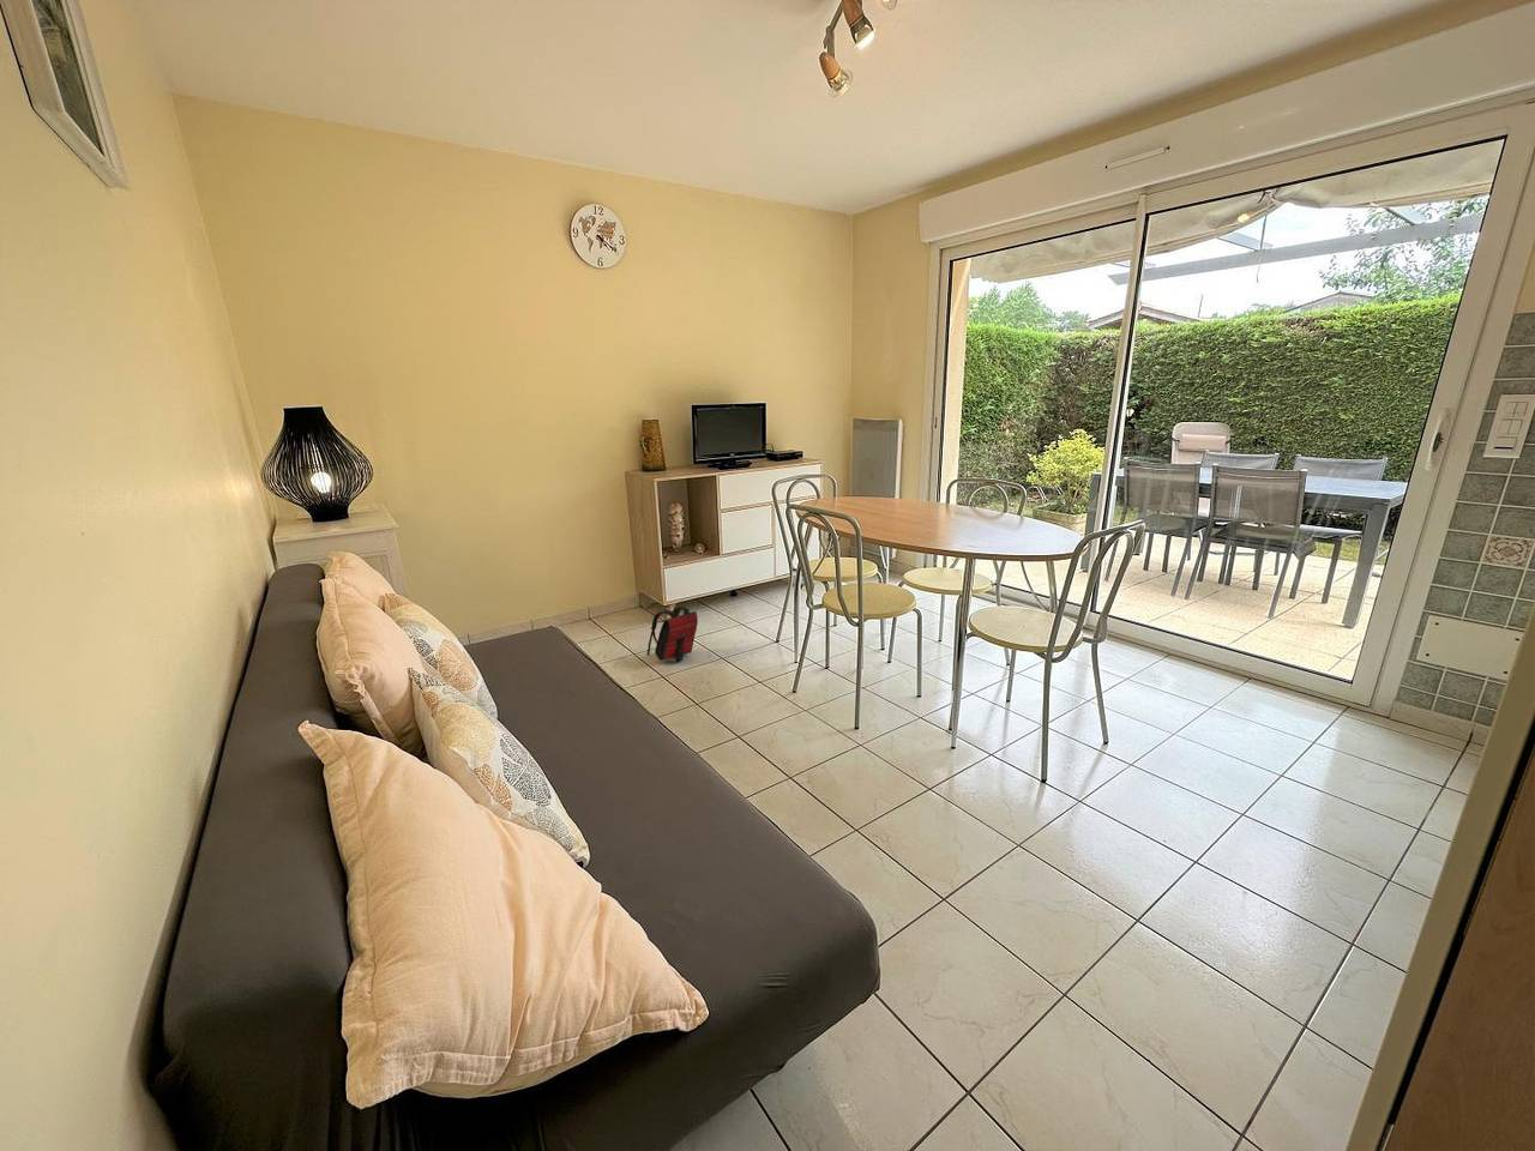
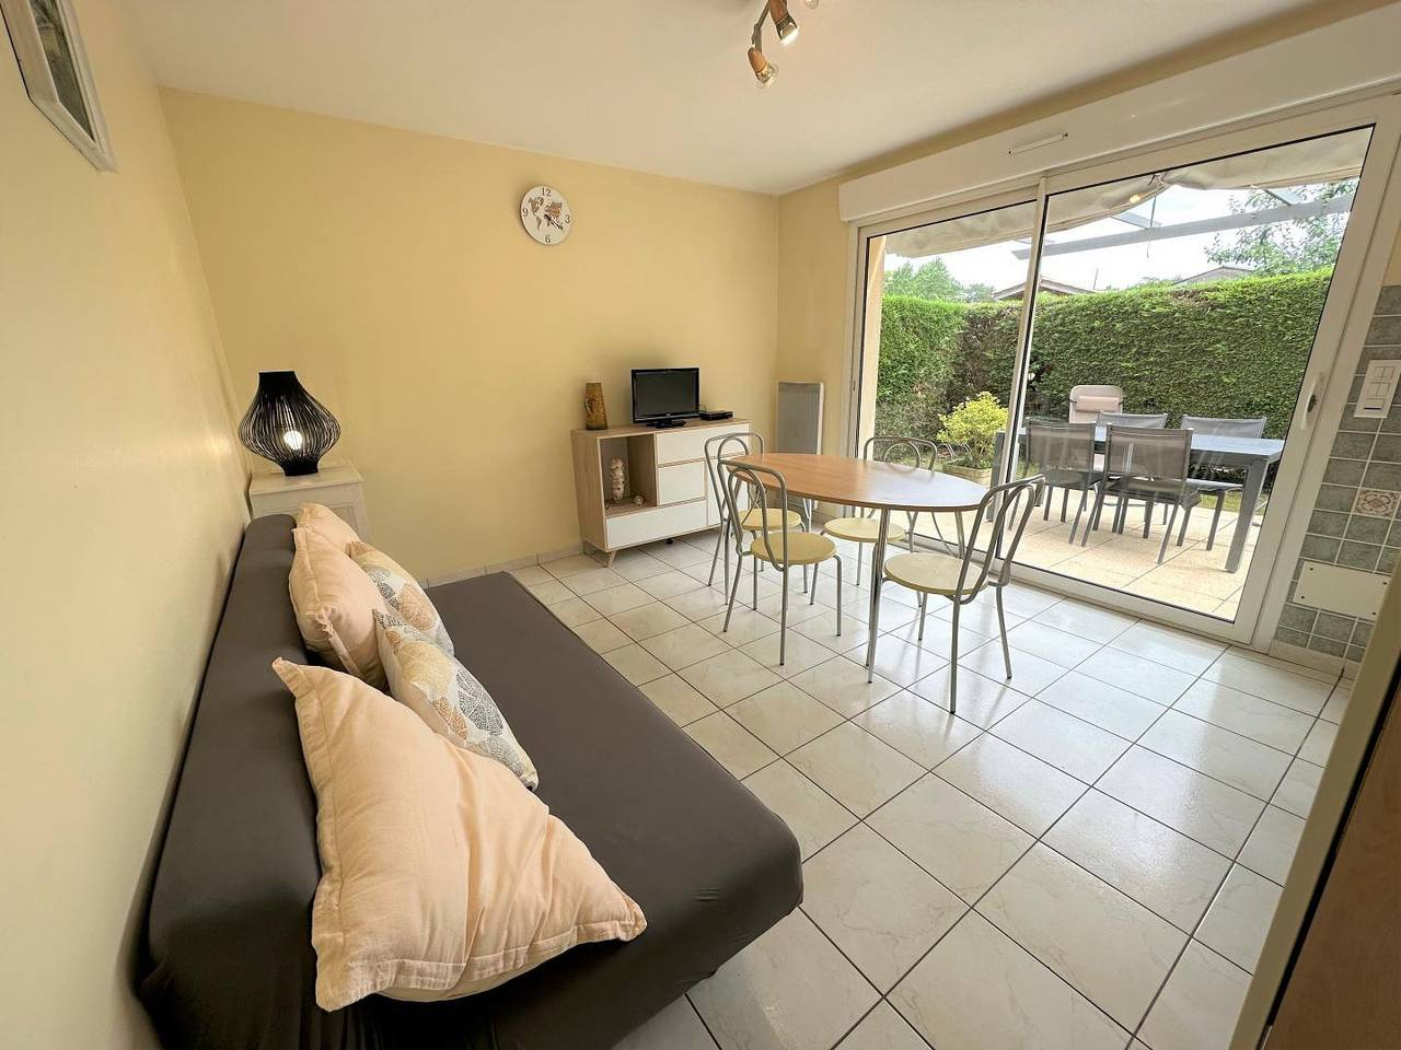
- backpack (671, 631)
